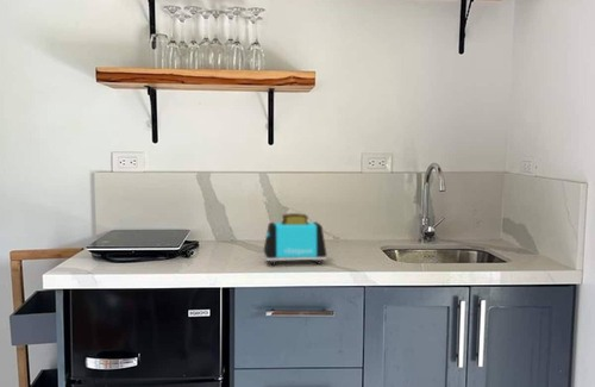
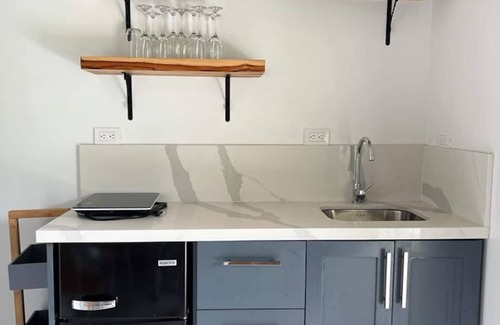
- toaster (294, 238)
